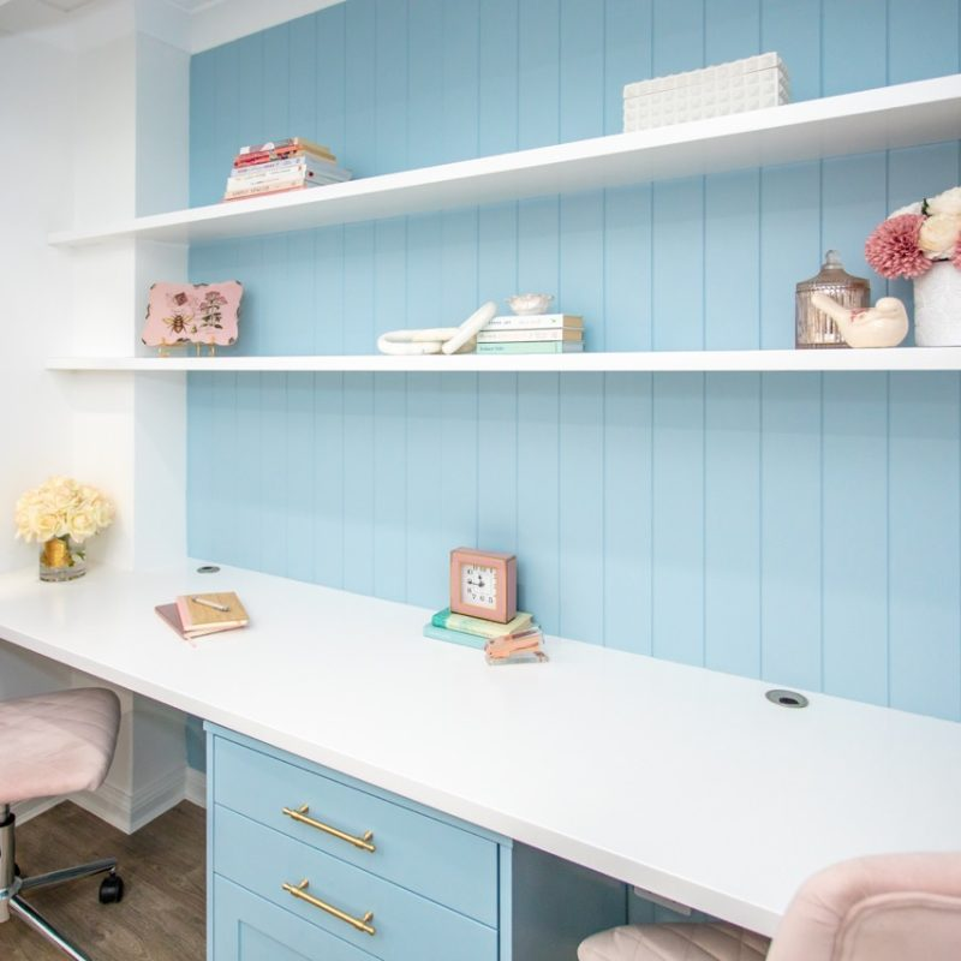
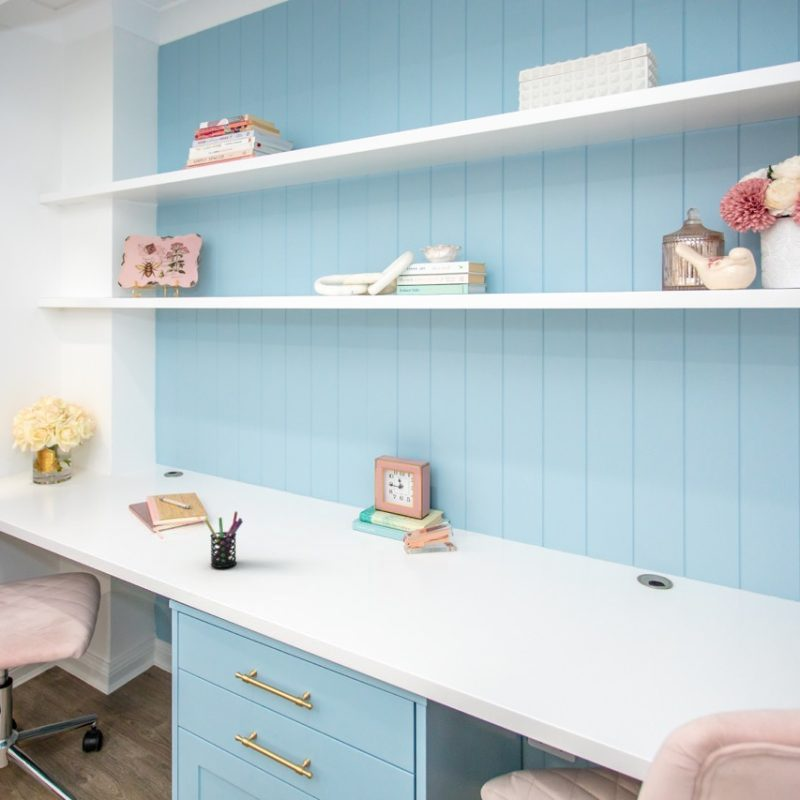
+ pen holder (224, 537)
